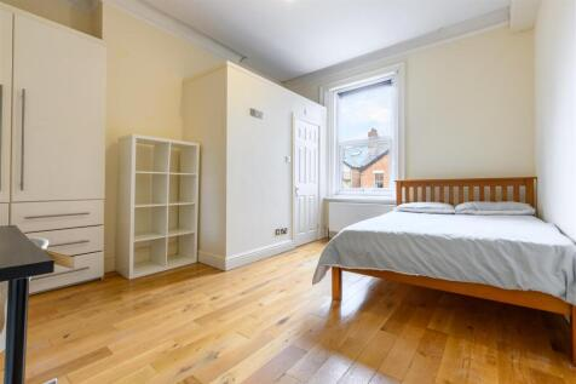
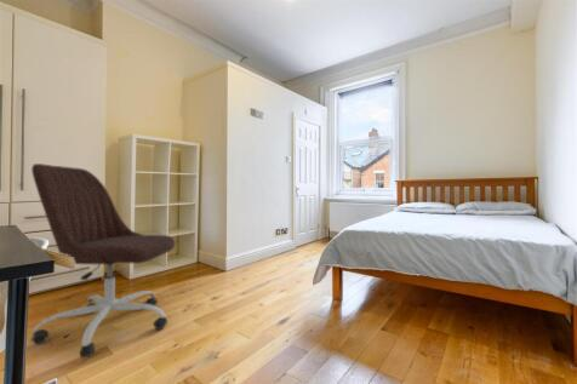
+ office chair (110, 246)
